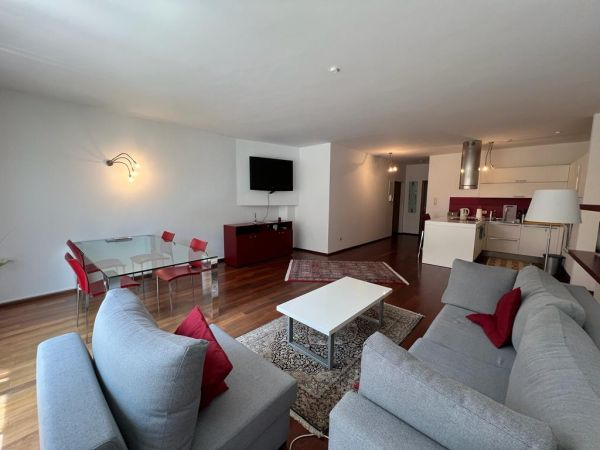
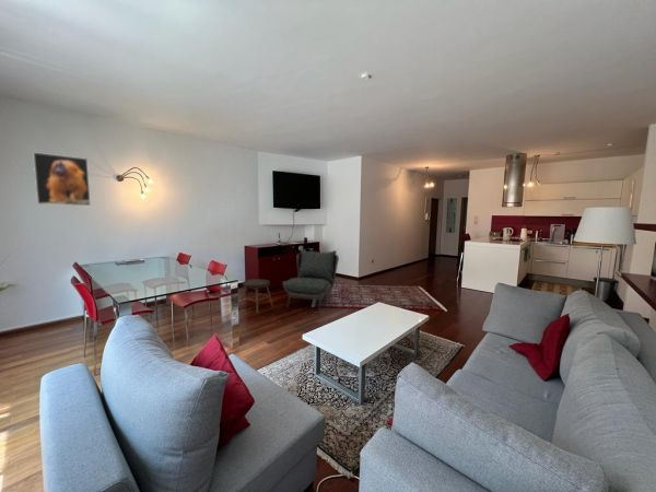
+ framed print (62, 180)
+ stool (256, 294)
+ armless chair (312, 277)
